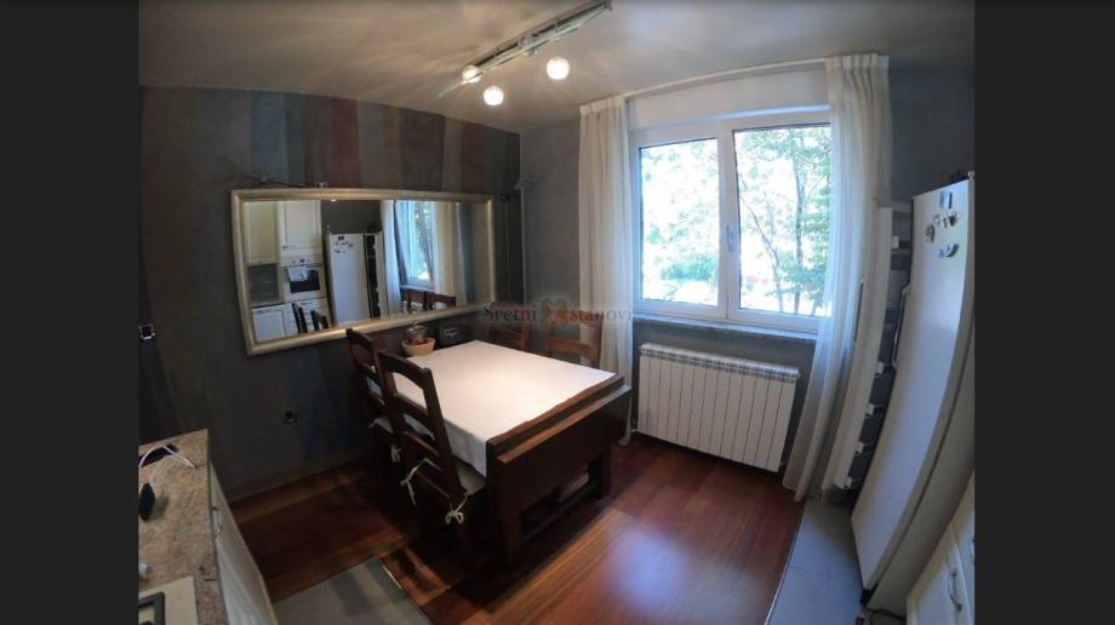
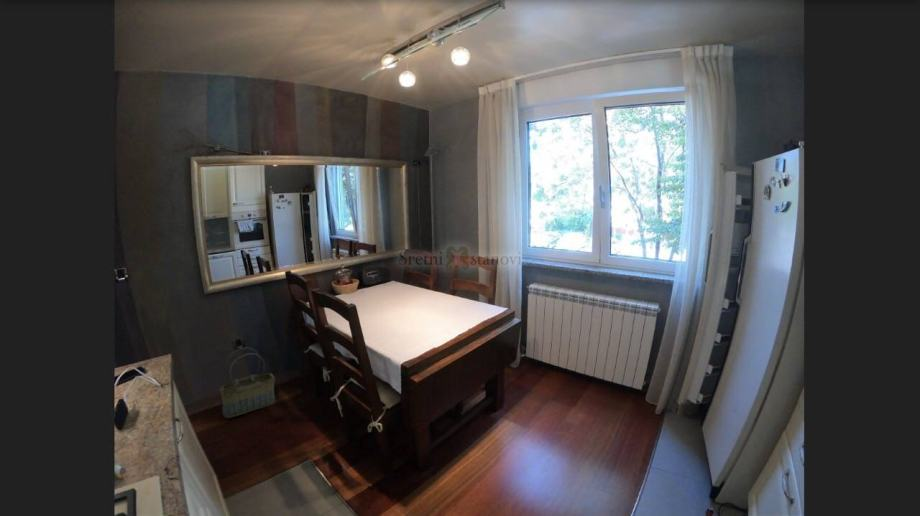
+ basket (247, 379)
